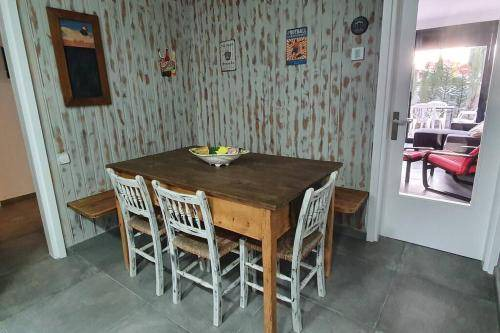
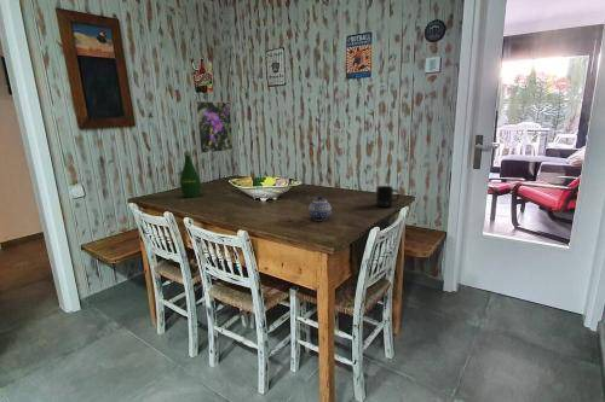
+ mug (387, 196)
+ teapot (319, 208)
+ bottle (189, 174)
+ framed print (214, 127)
